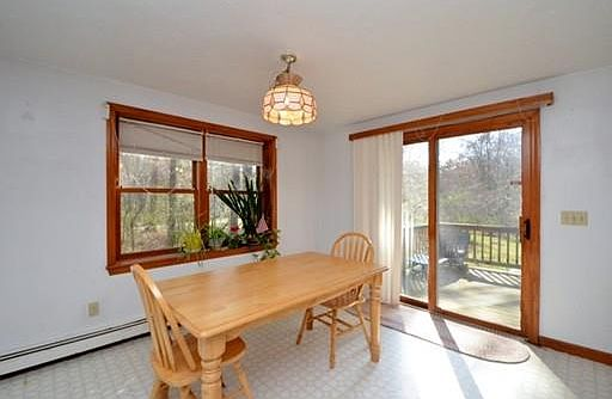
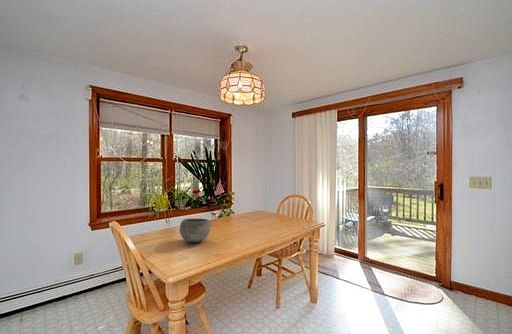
+ bowl (195, 229)
